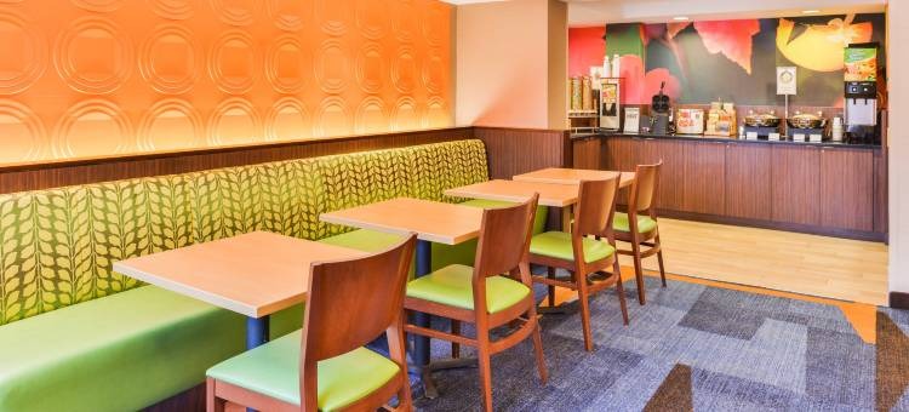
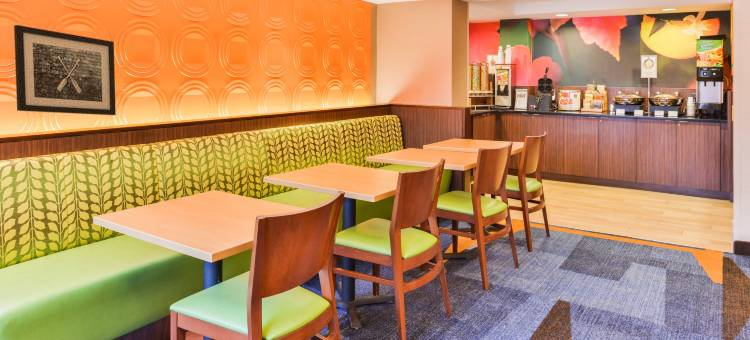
+ wall art (68, 73)
